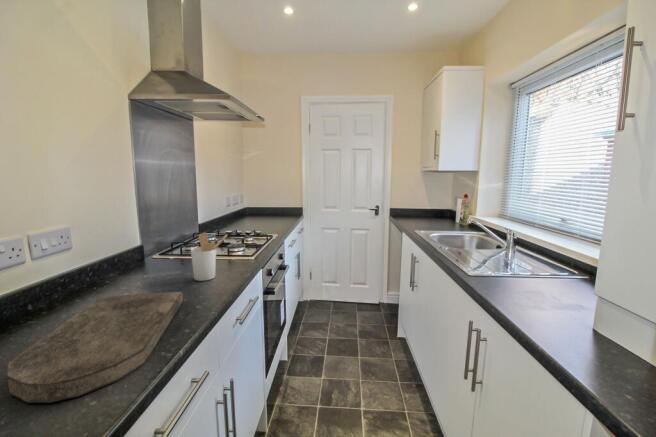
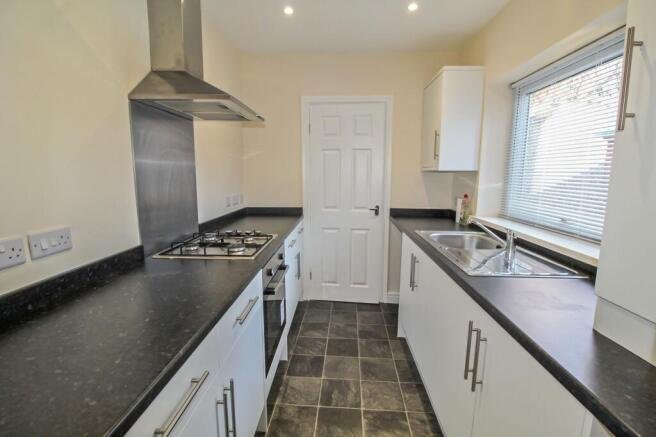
- cutting board (108, 333)
- utensil holder (210, 255)
